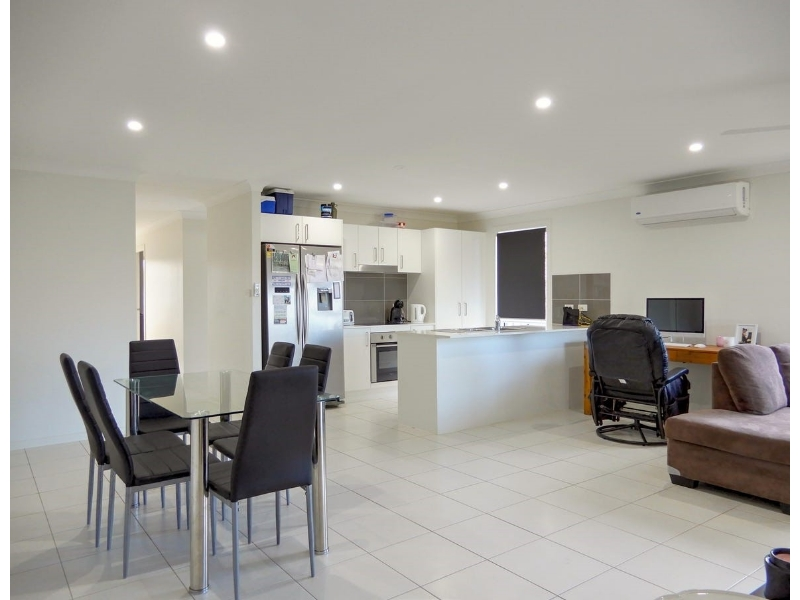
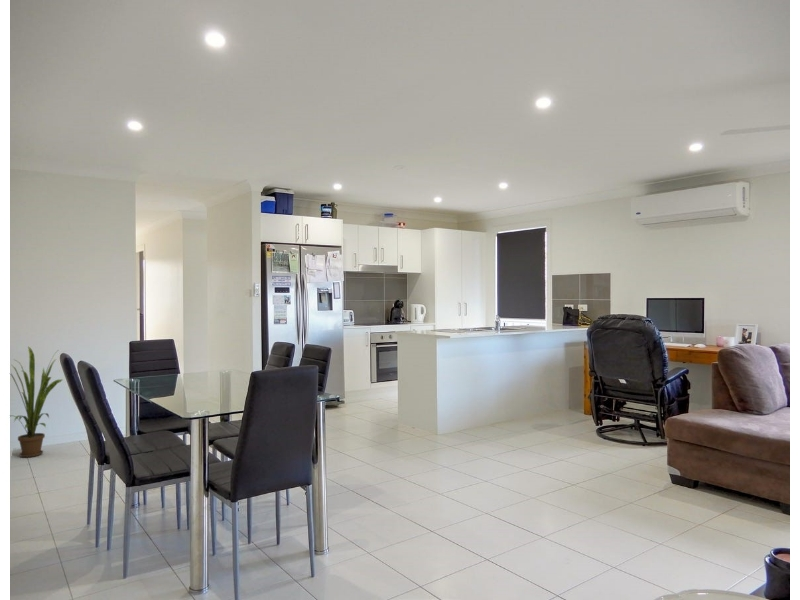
+ house plant (28, 401)
